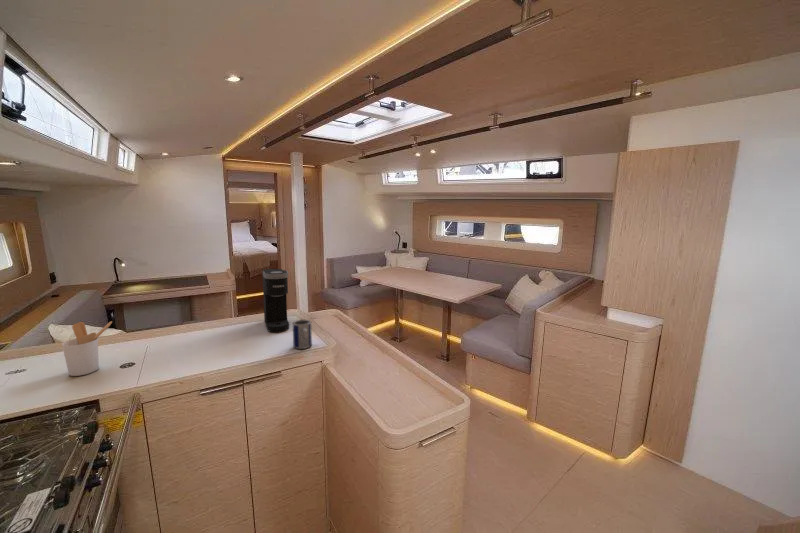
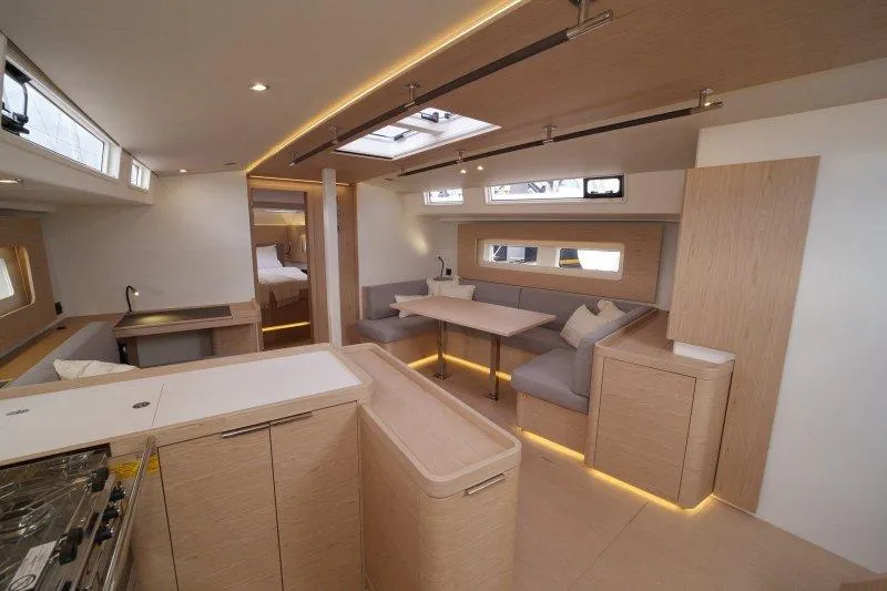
- coffee maker (275, 297)
- mug (303, 335)
- utensil holder (90, 346)
